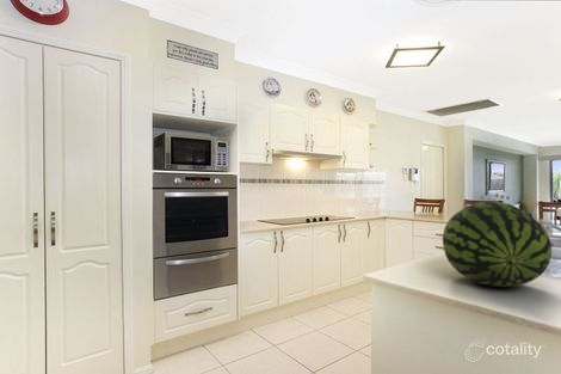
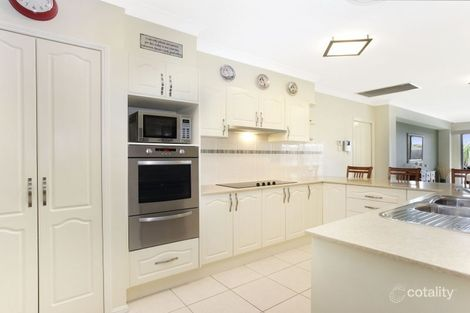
- fruit (492, 243)
